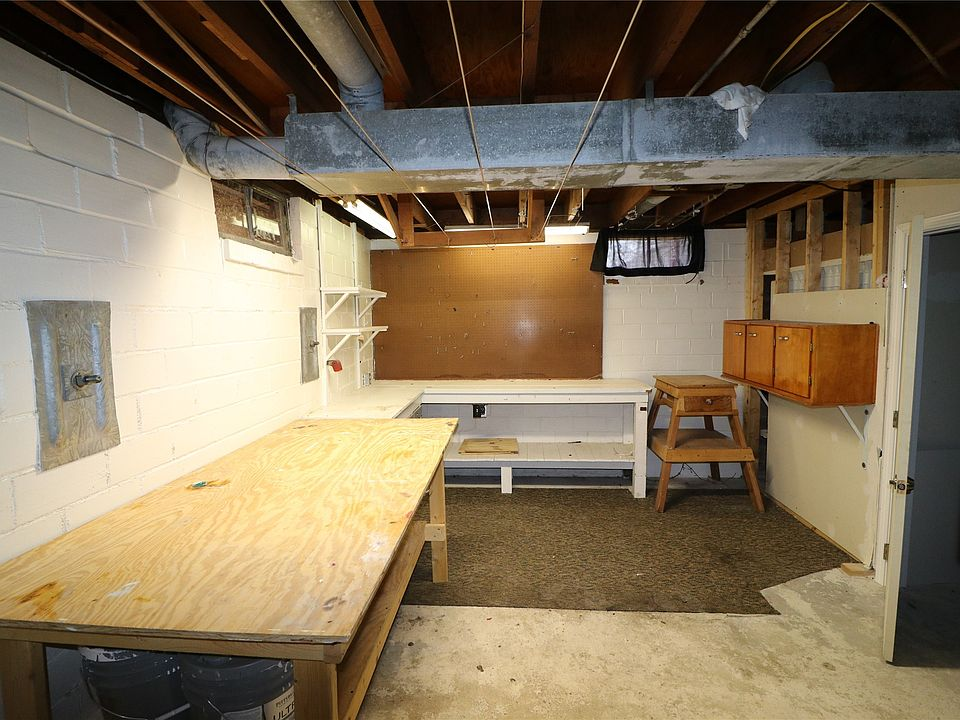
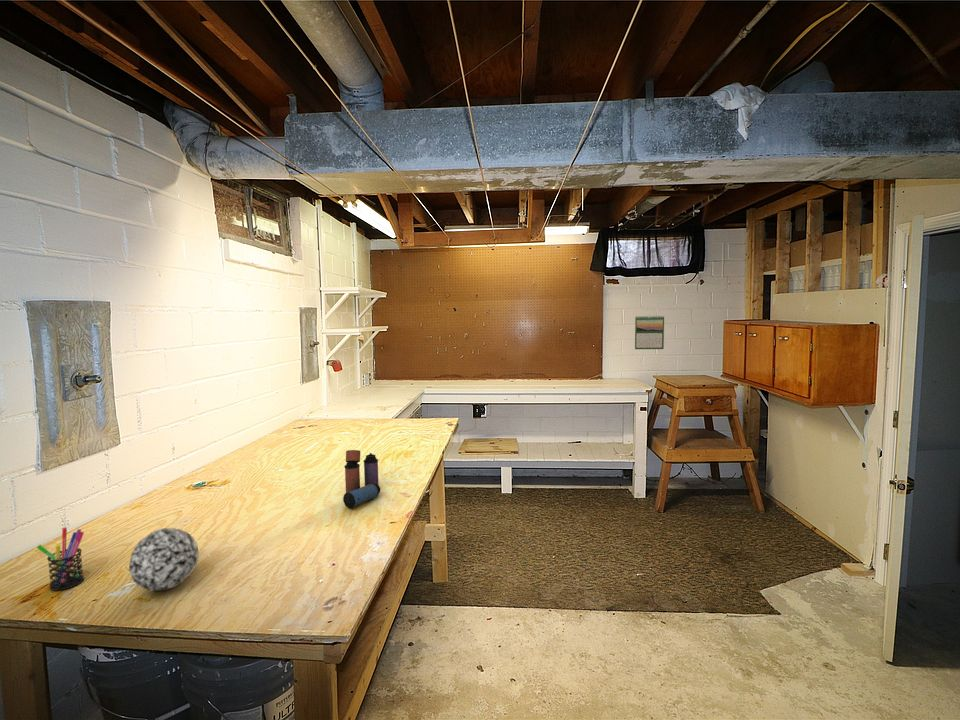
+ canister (359, 475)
+ pen holder (61, 558)
+ calendar (649, 332)
+ decorative ball (165, 556)
